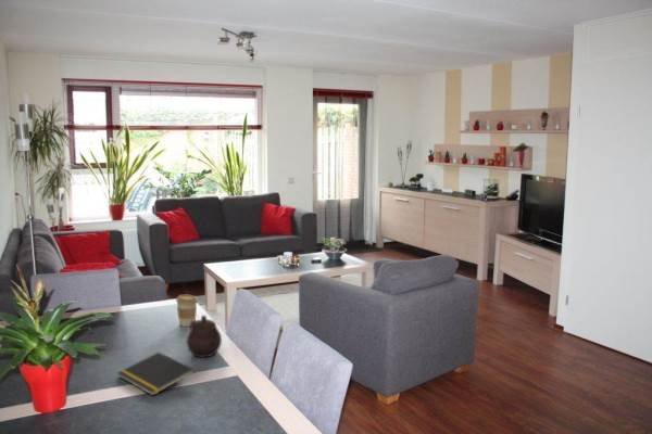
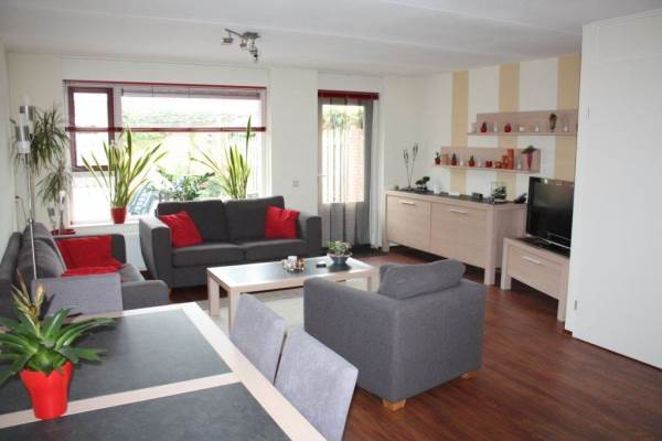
- notepad (155, 372)
- teapot (203, 333)
- coffee cup (187, 309)
